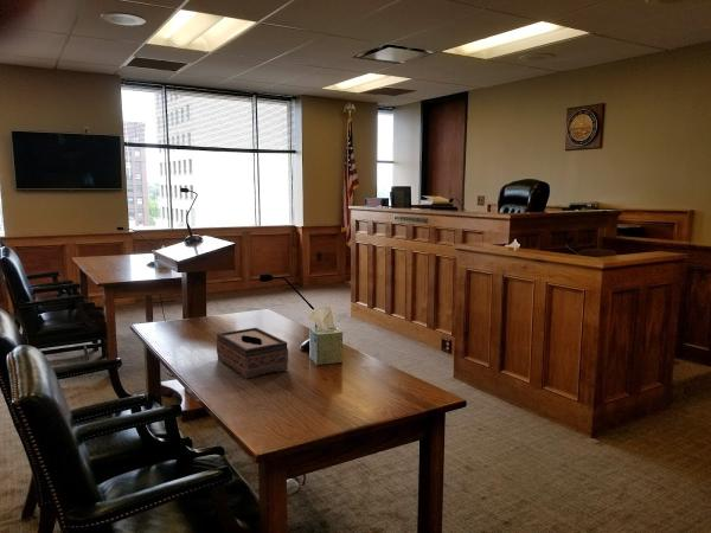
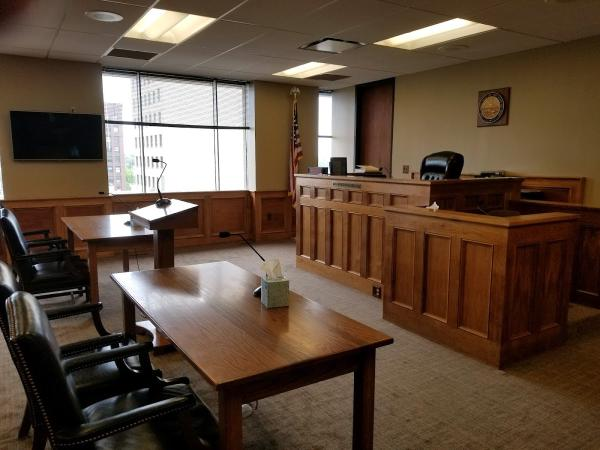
- tissue box (251, 351)
